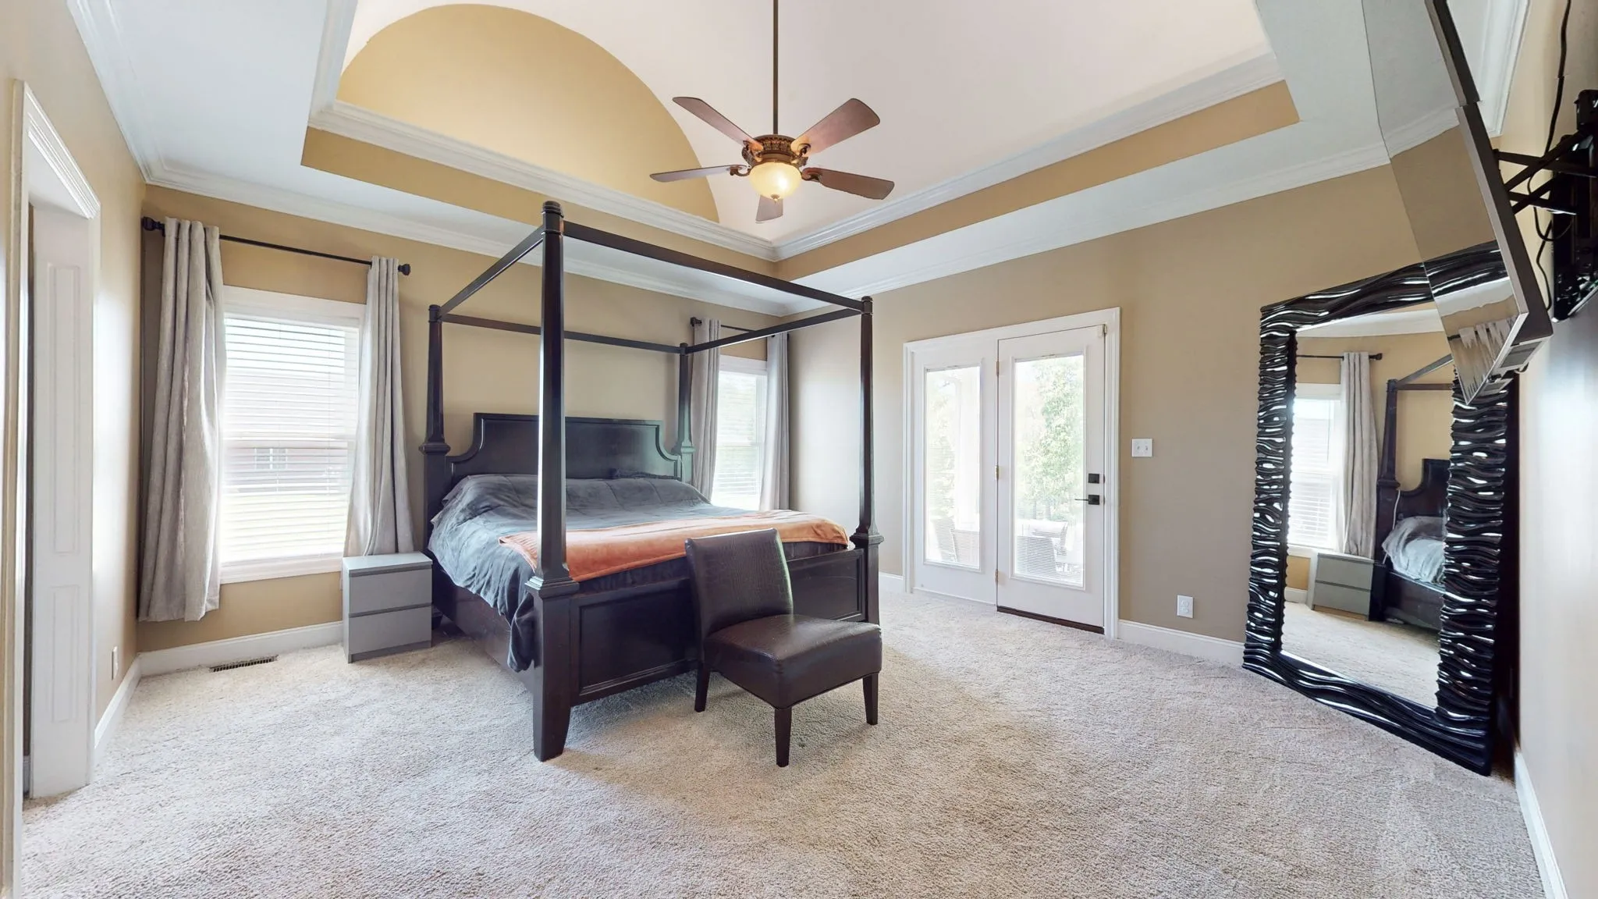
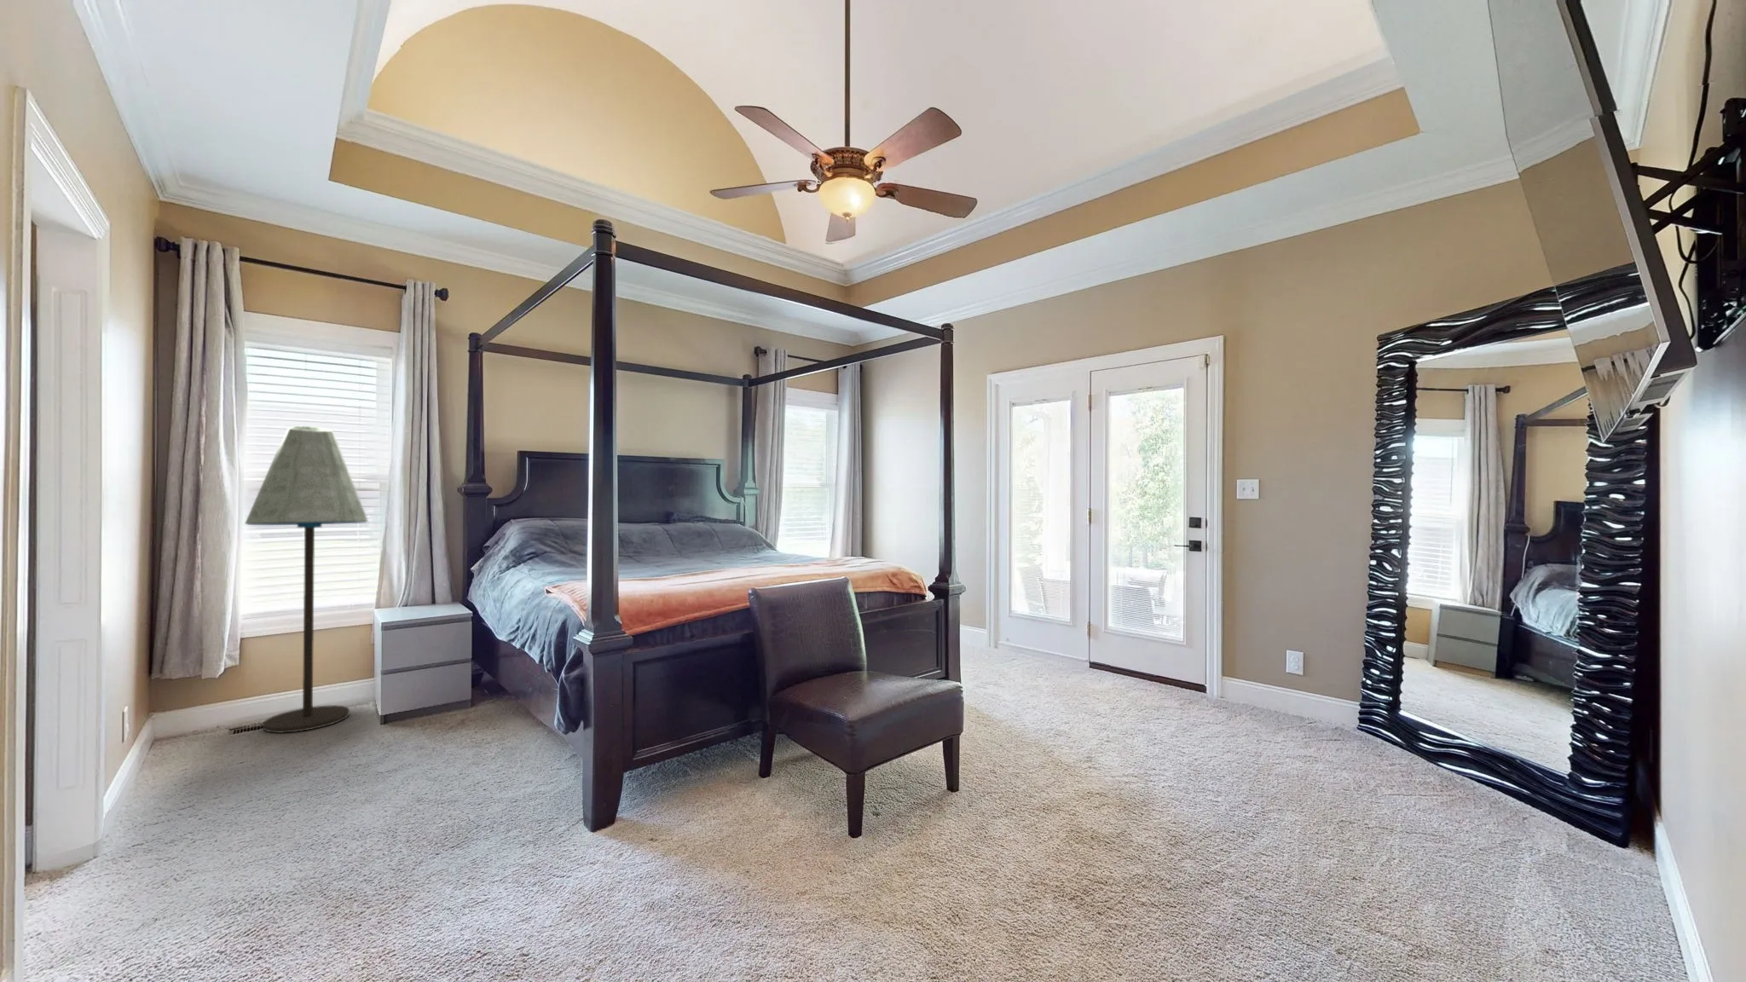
+ floor lamp (308, 573)
